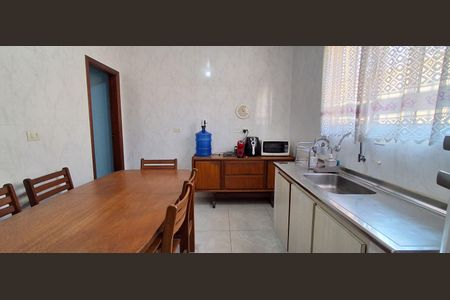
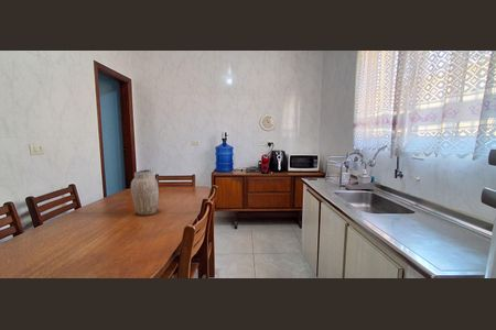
+ vase (144, 191)
